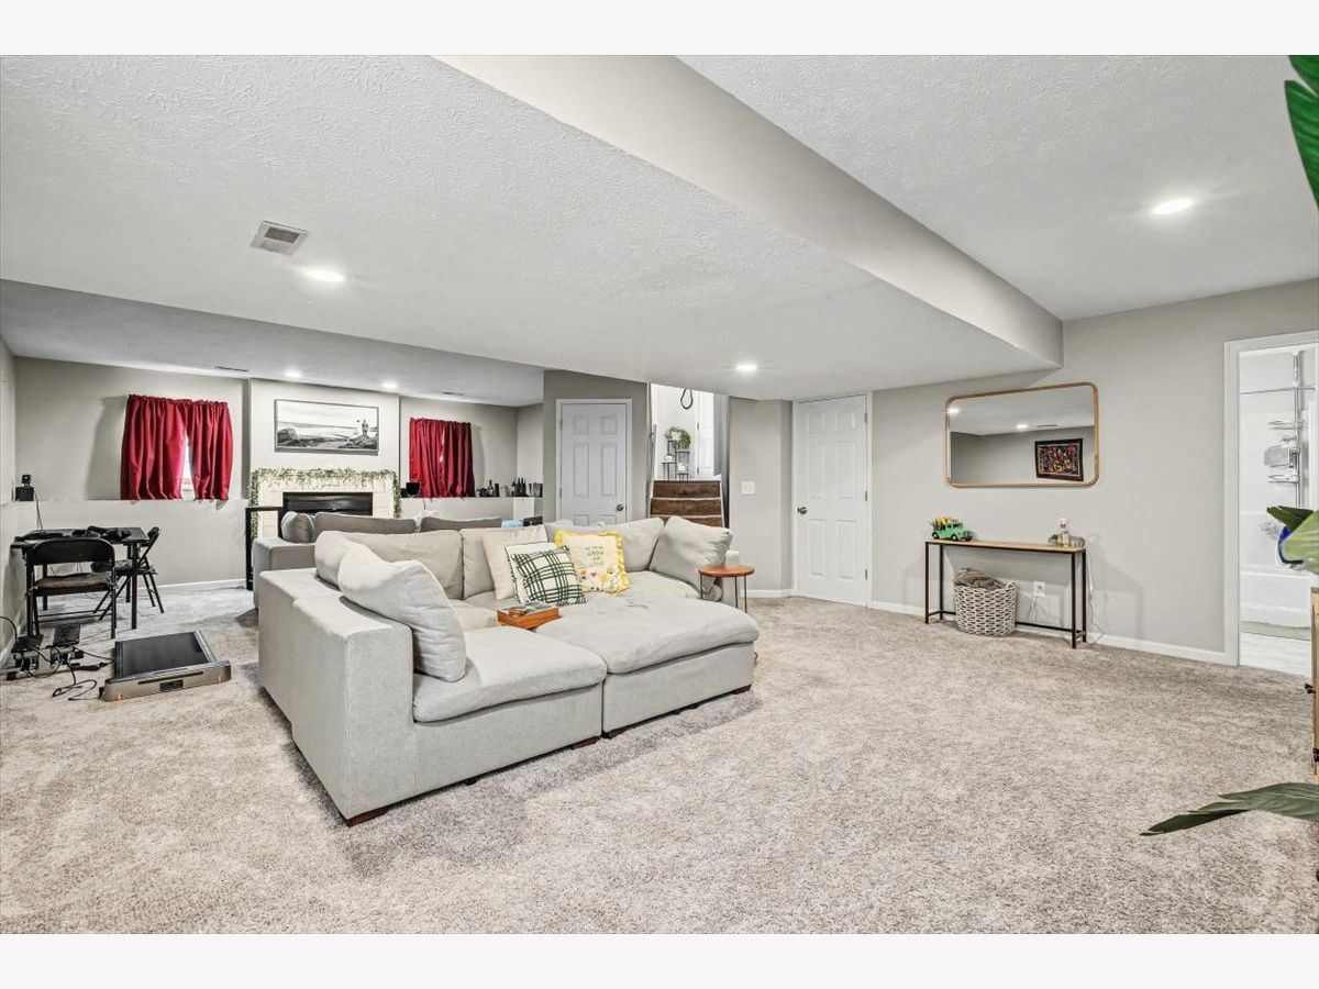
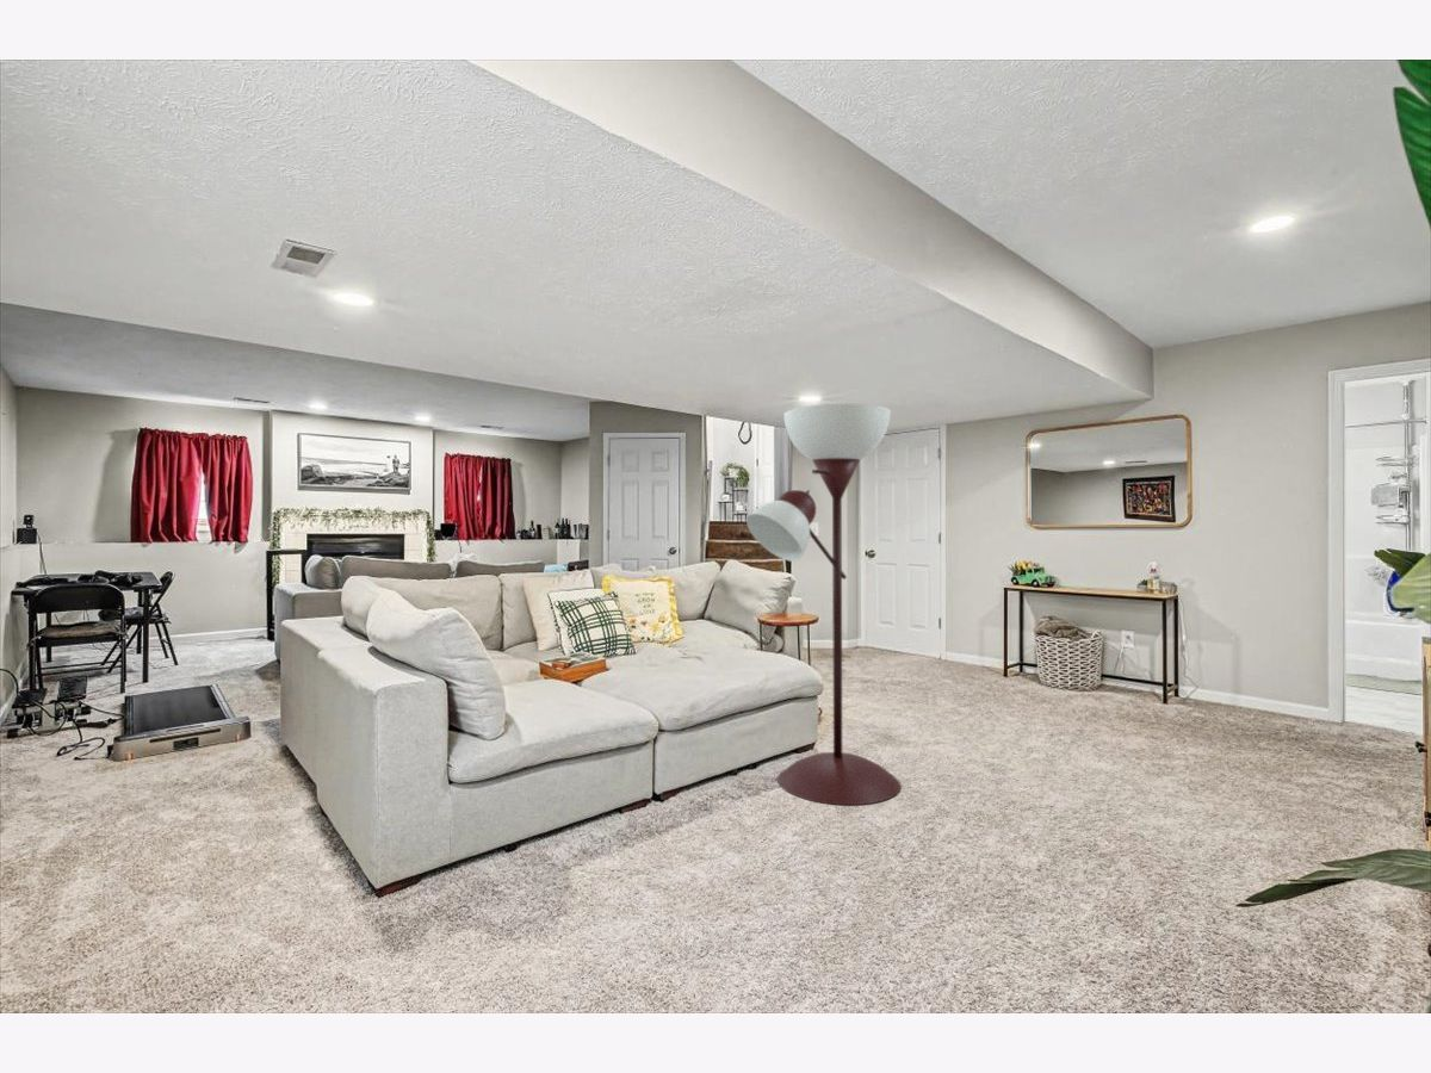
+ floor lamp (832, 598)
